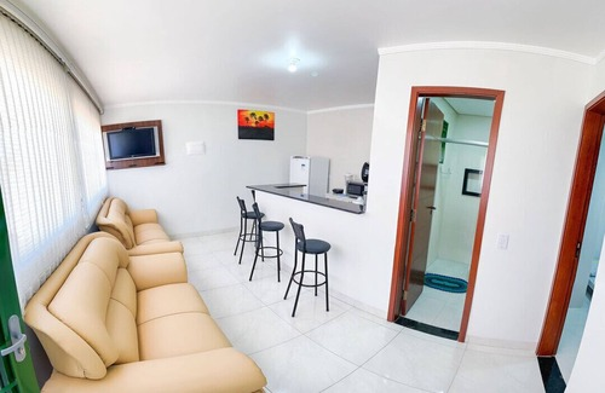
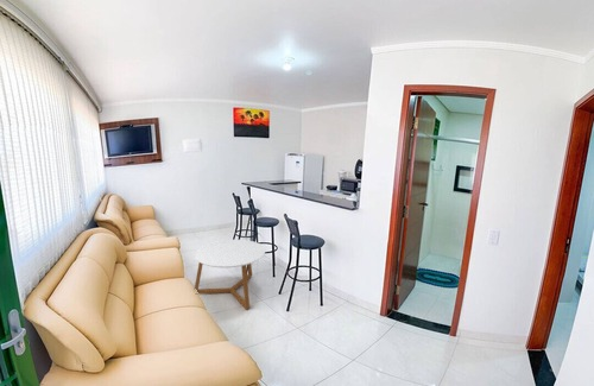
+ coffee table (232, 266)
